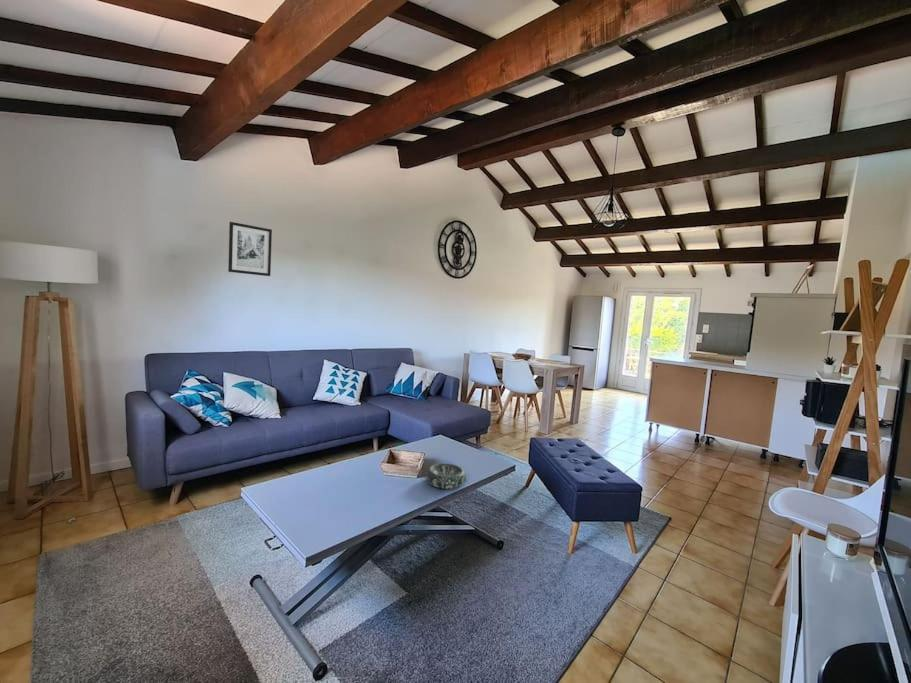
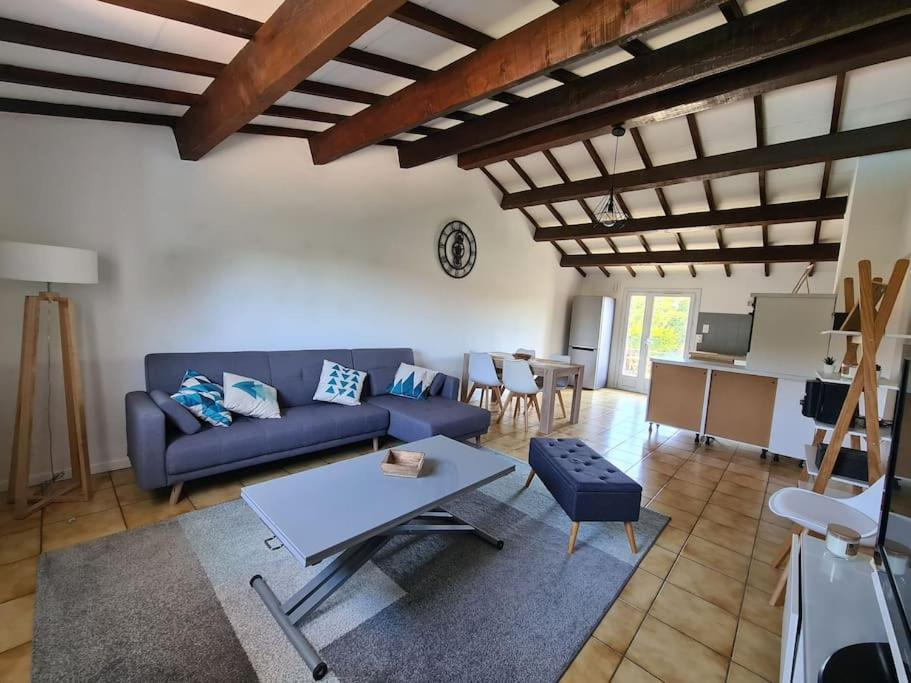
- decorative bowl (445, 475)
- wall art (250, 250)
